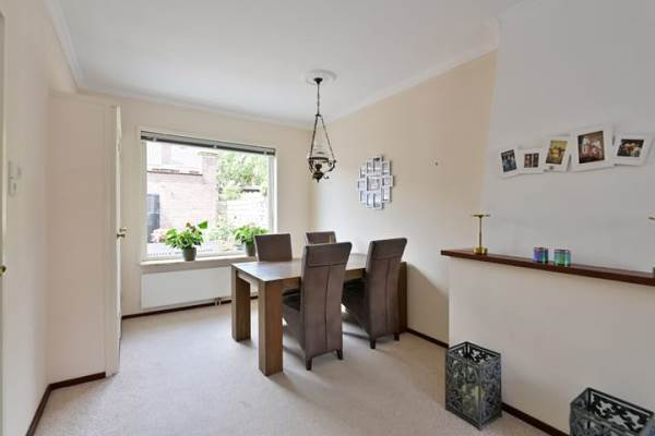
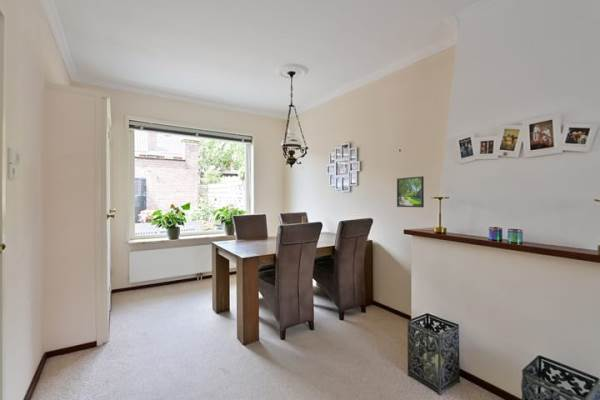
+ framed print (409, 192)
